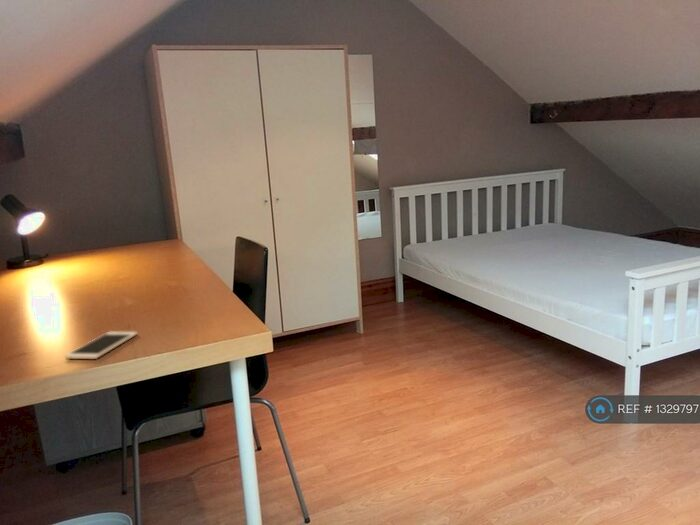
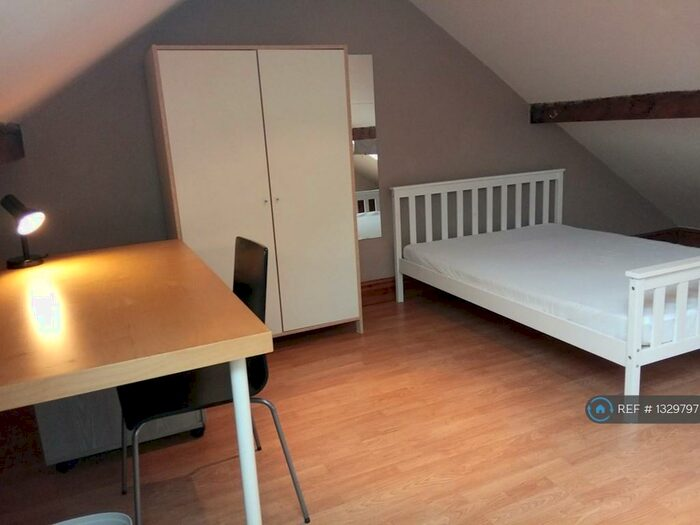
- cell phone (103, 344)
